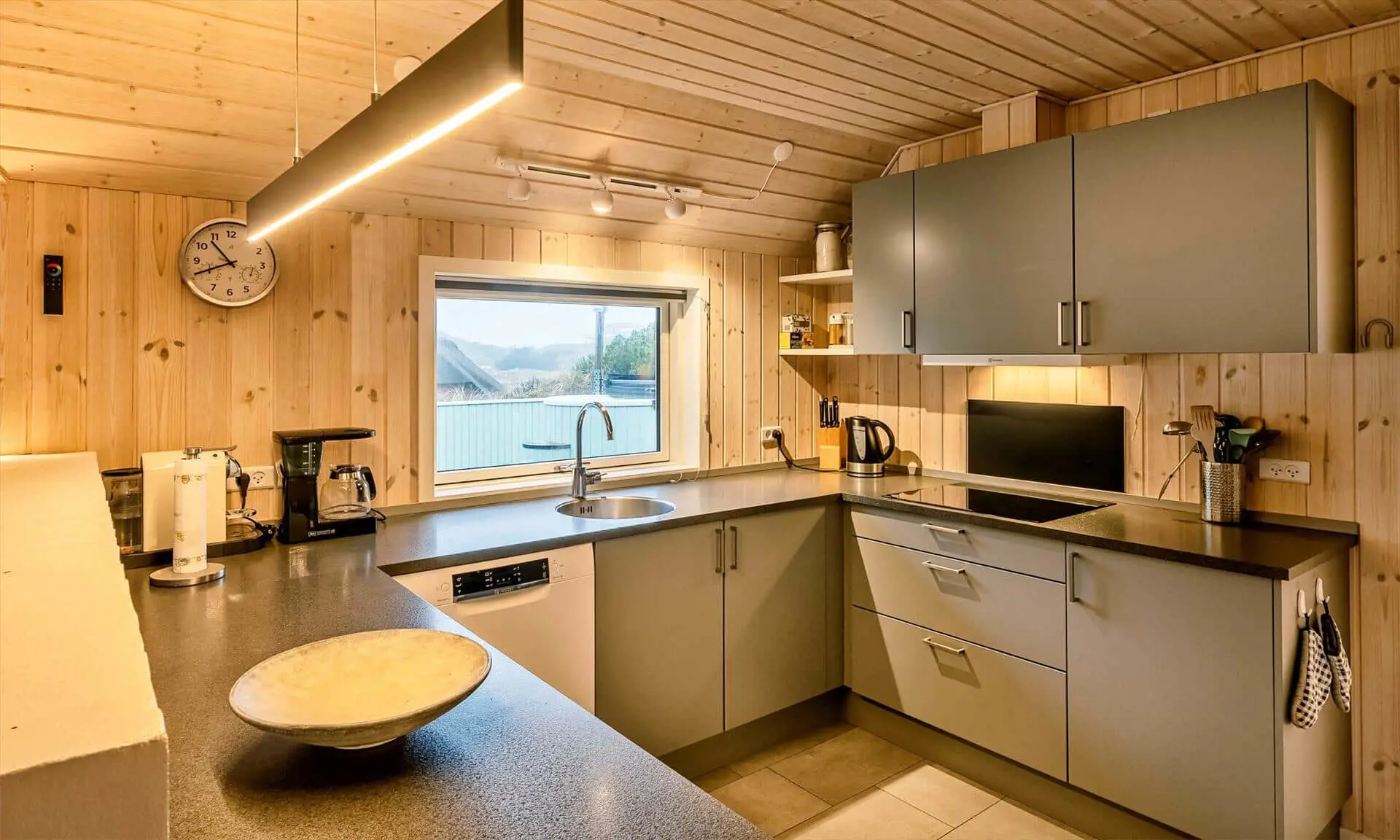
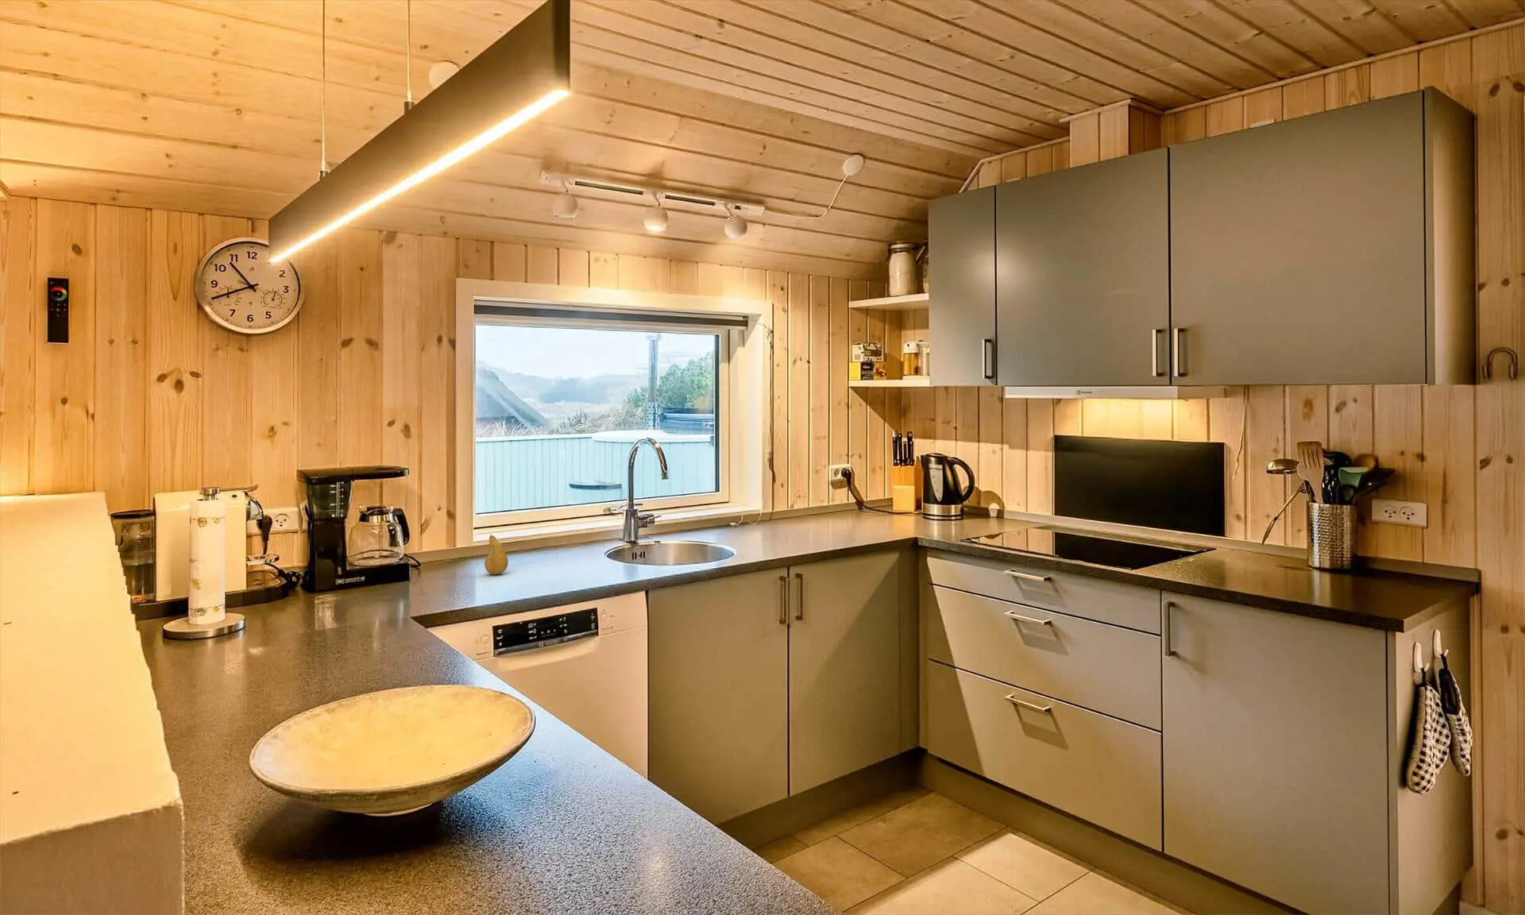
+ fruit (497, 553)
